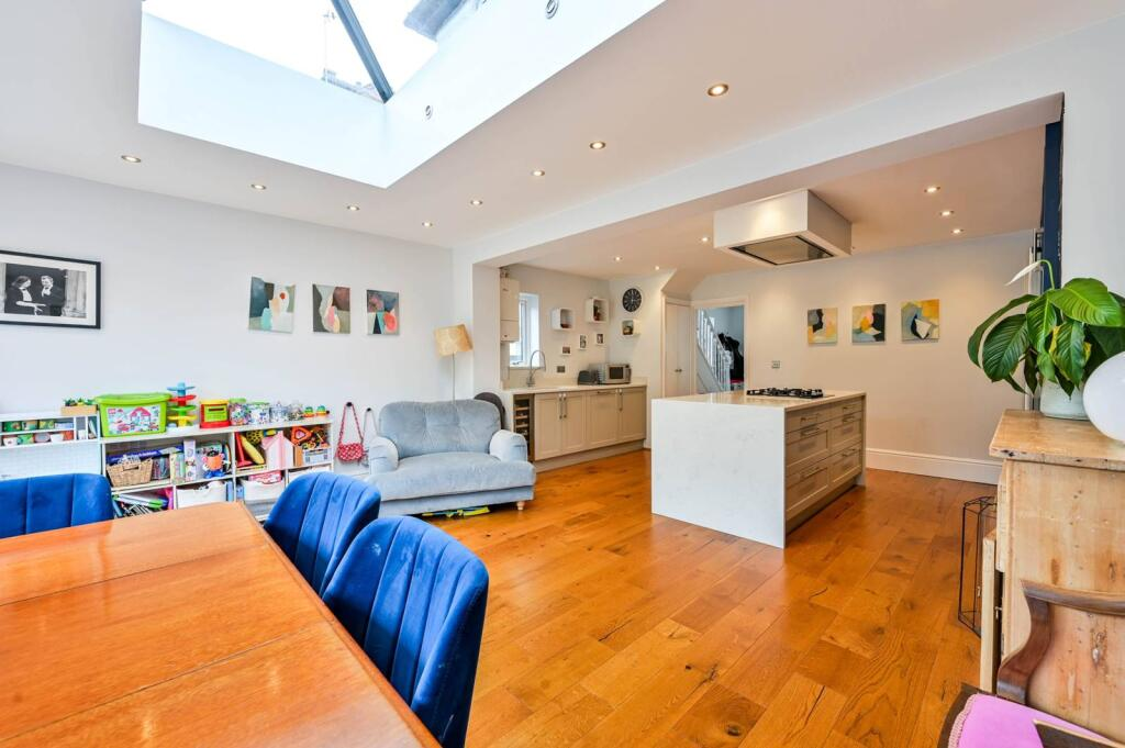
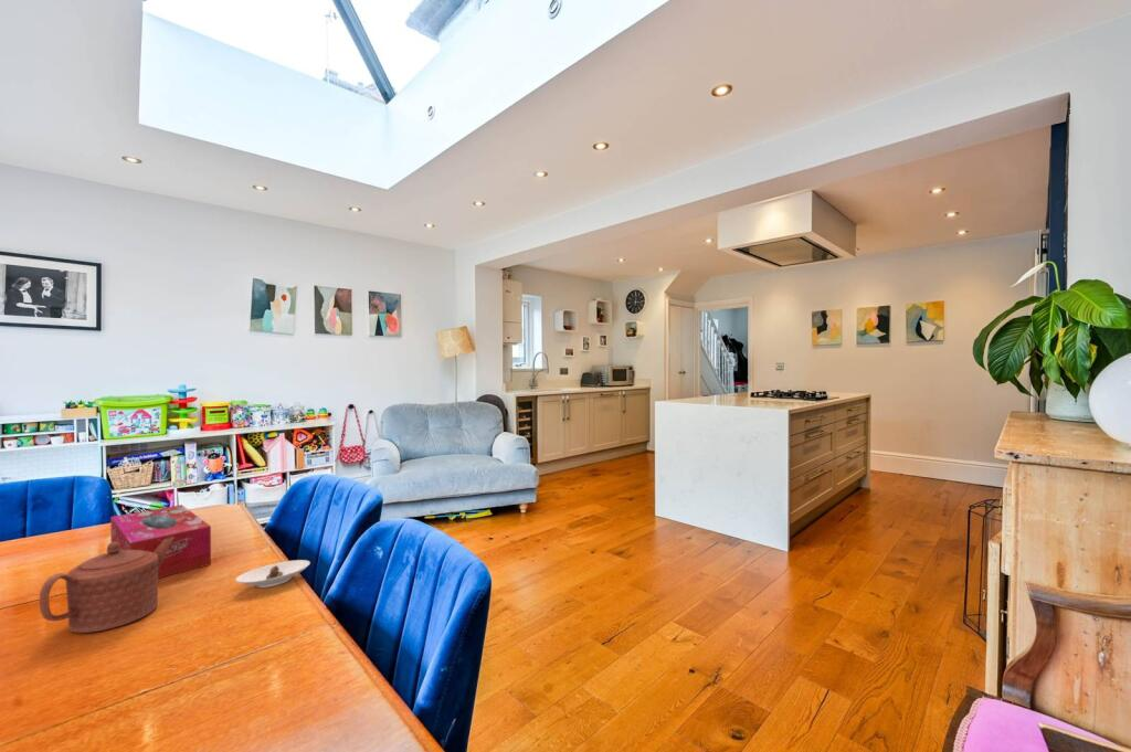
+ tissue box (159, 540)
+ saucer (274, 574)
+ teapot (115, 579)
